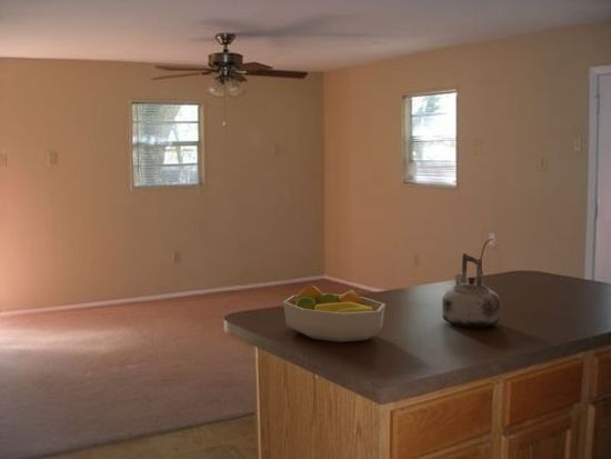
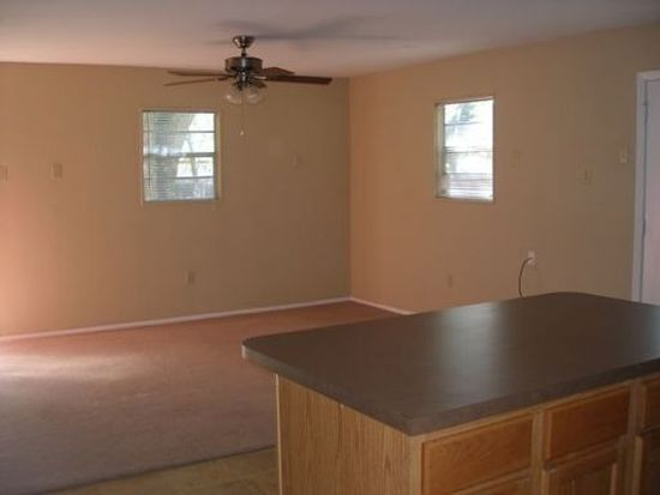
- fruit bowl (333, 311)
- kettle (468, 288)
